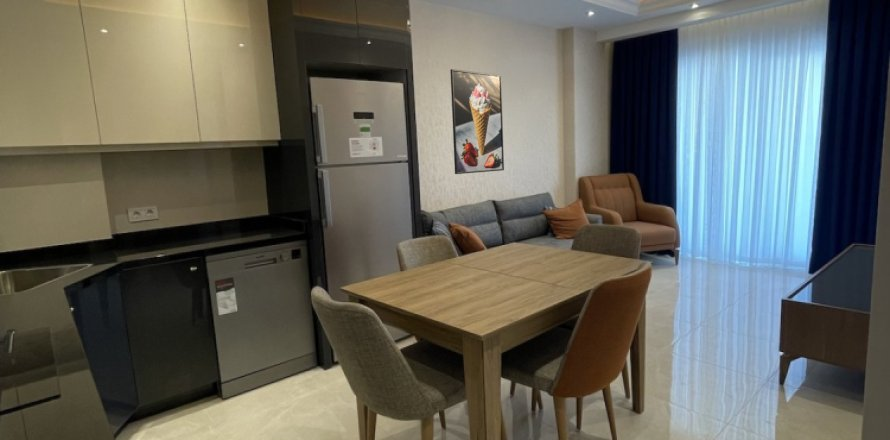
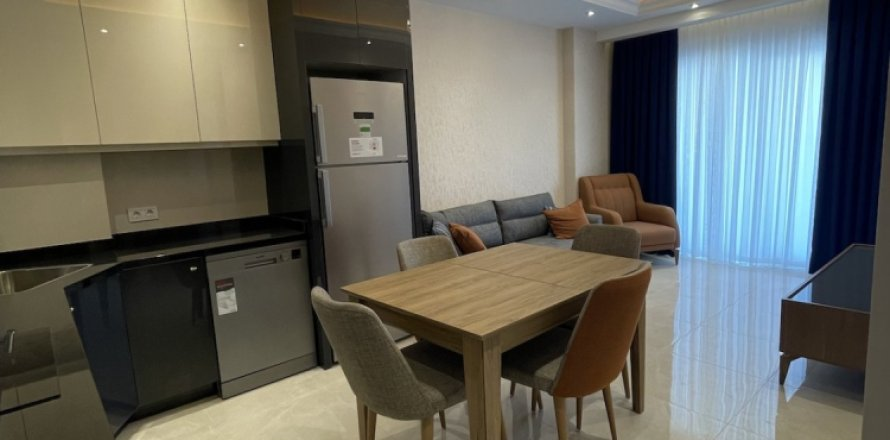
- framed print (478, 122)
